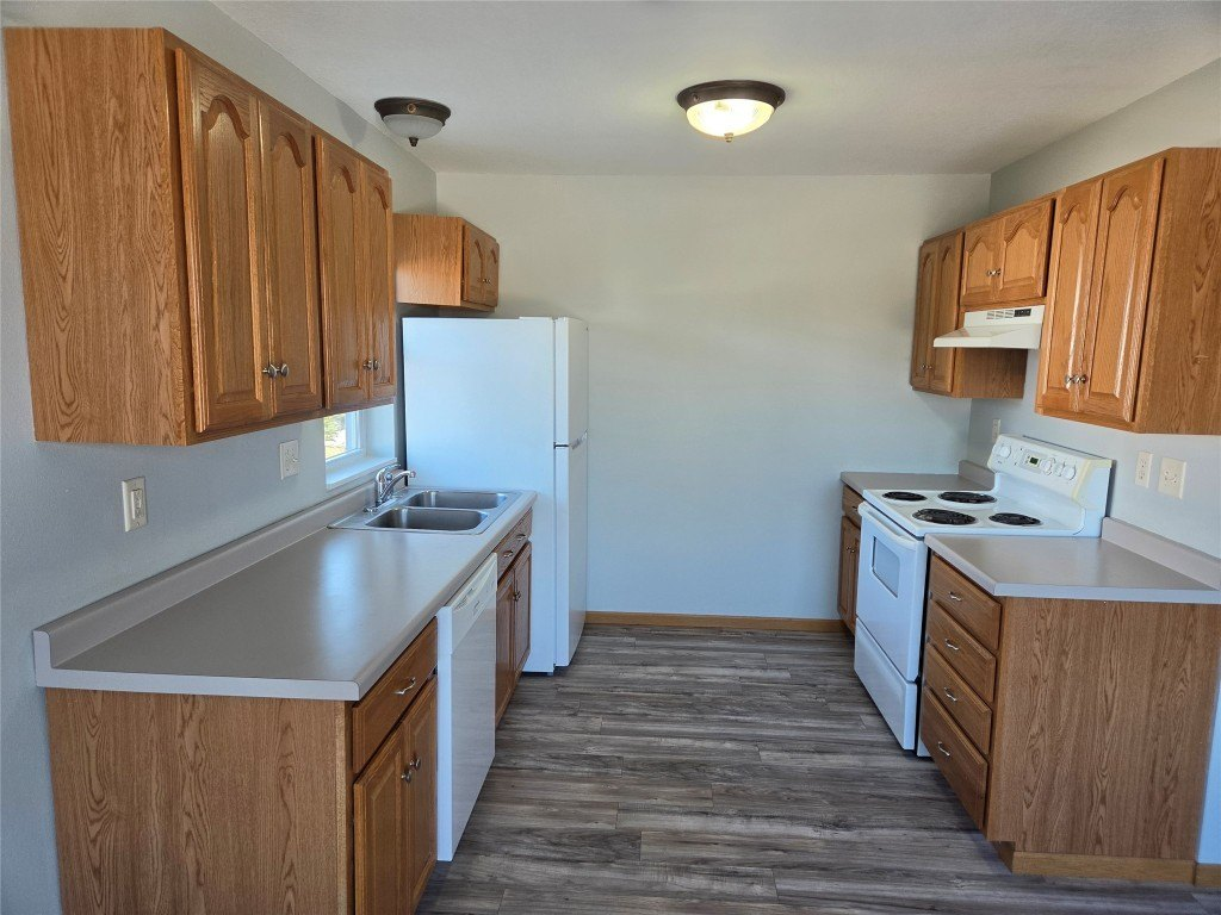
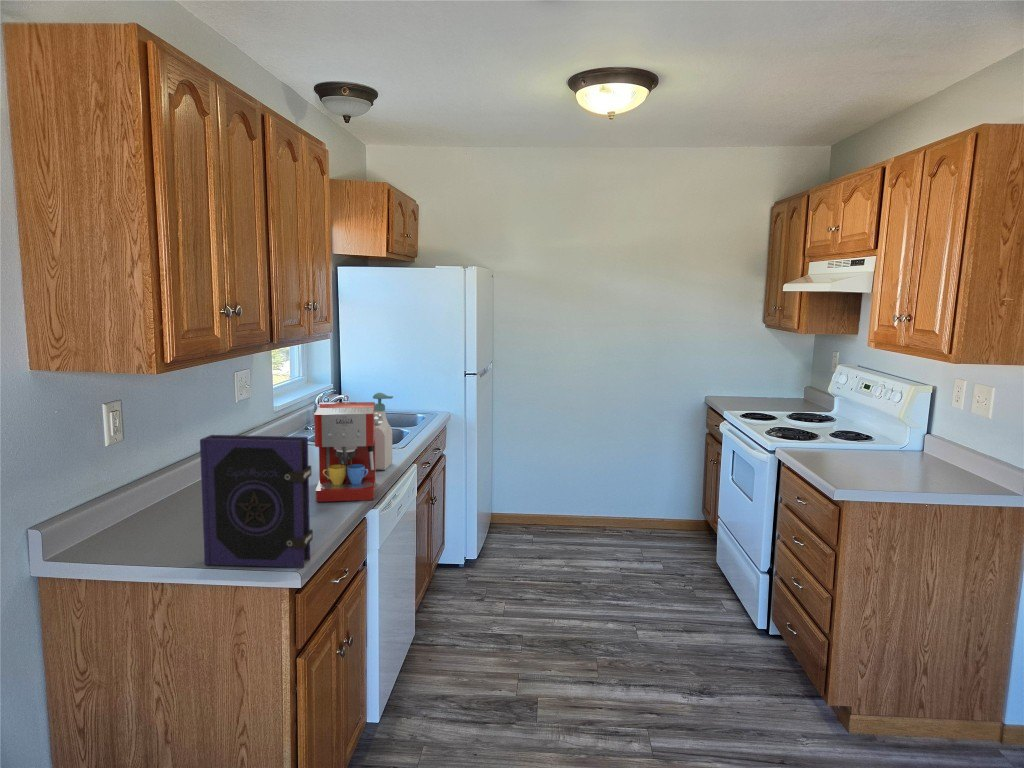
+ soap bottle (382, 429)
+ coffee maker (346, 448)
+ book (257, 500)
